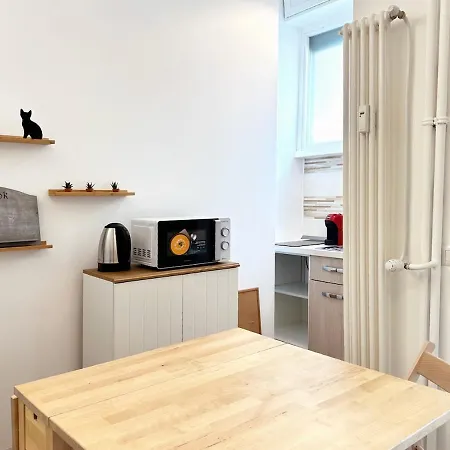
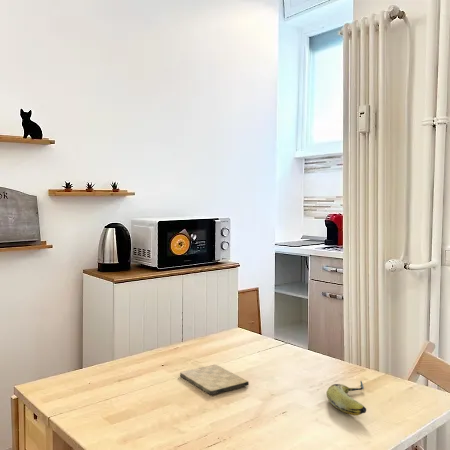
+ cutting board (213, 378)
+ fruit (346, 394)
